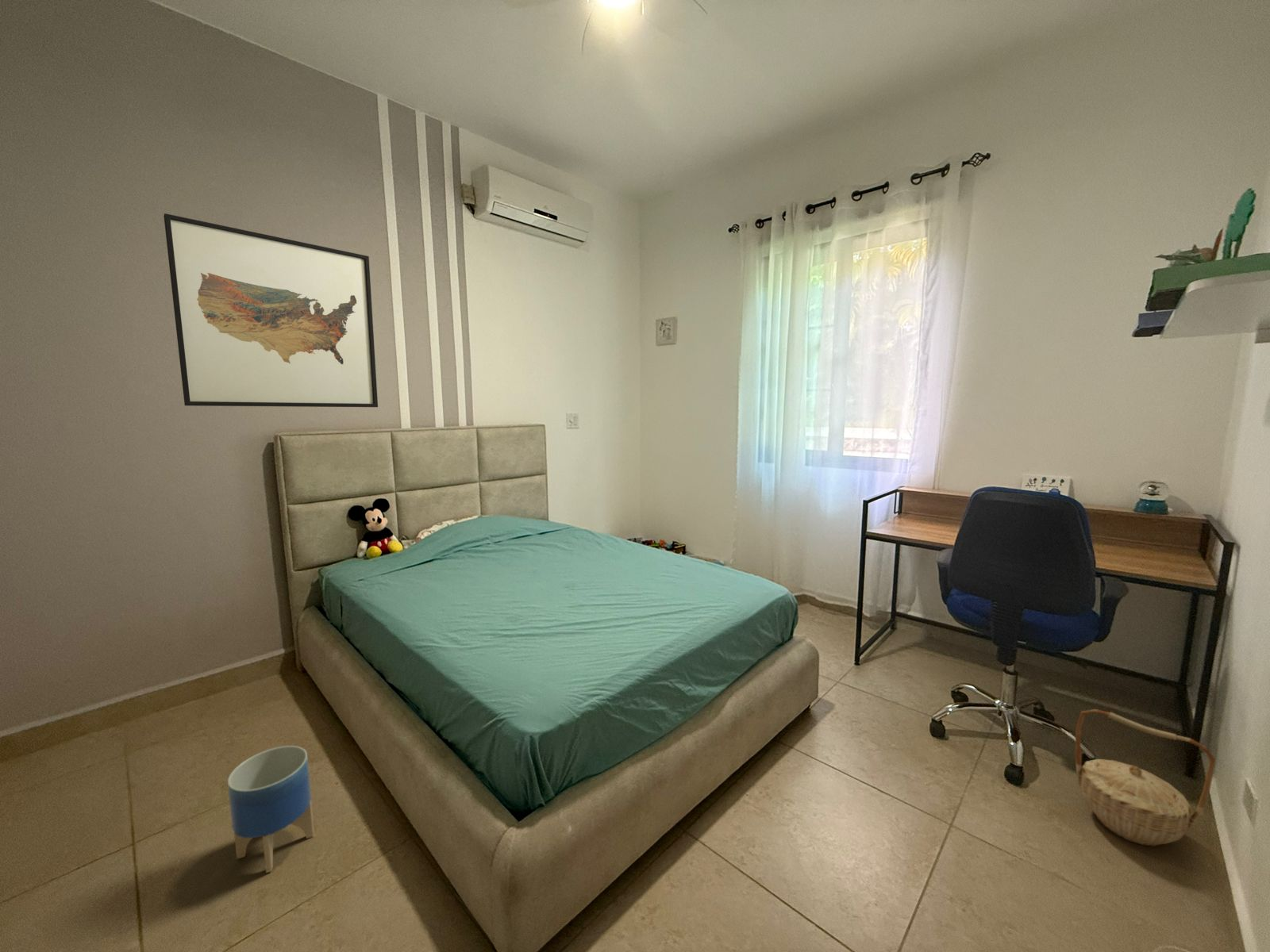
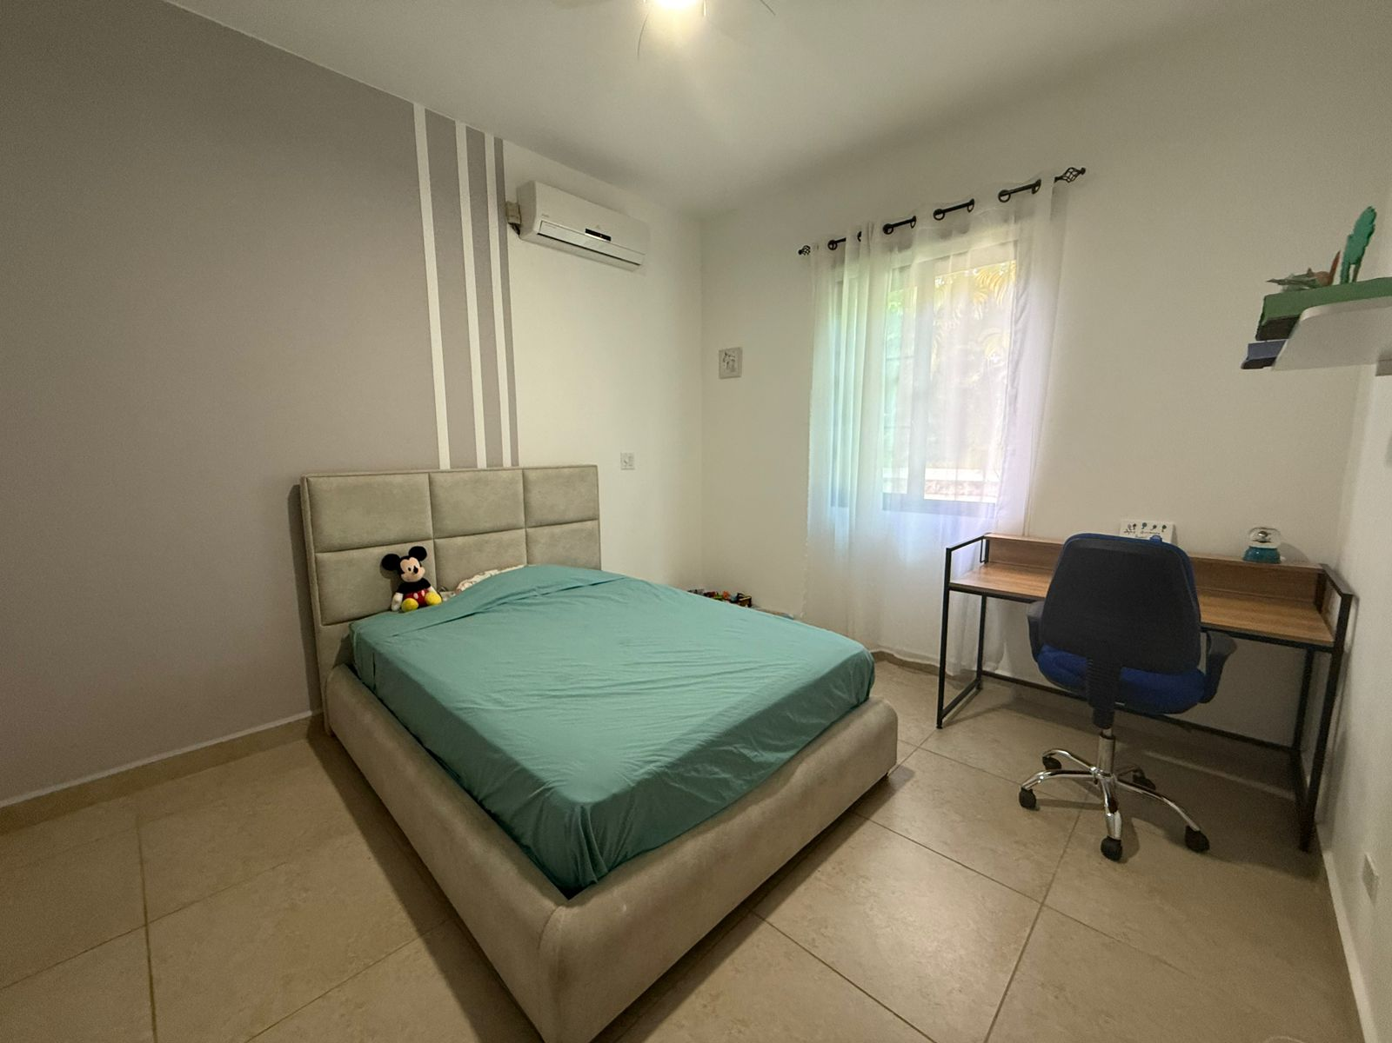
- basket (1136, 774)
- wall art (285, 324)
- planter (272, 806)
